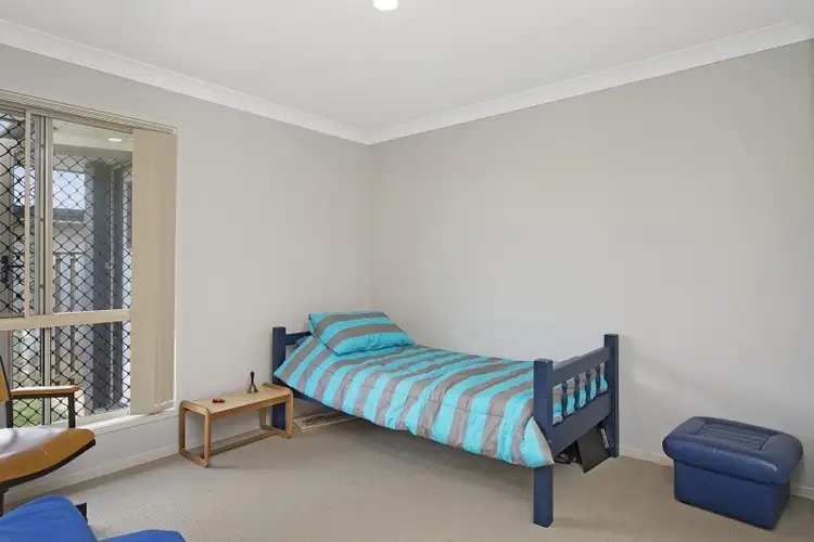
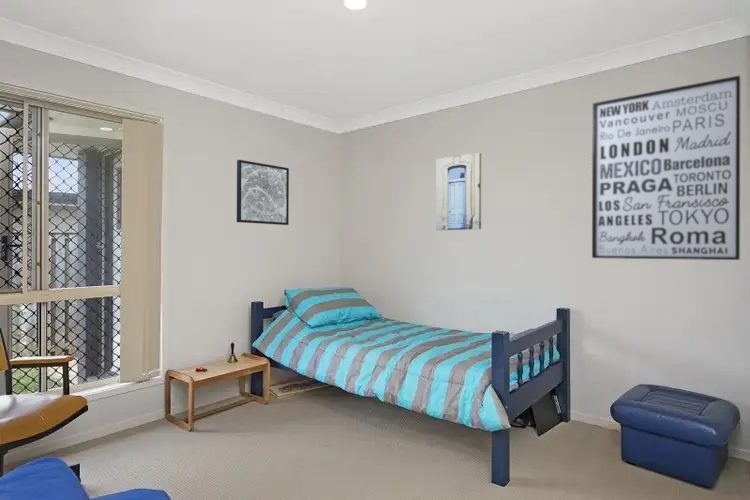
+ wall art (660, 175)
+ wall art (263, 193)
+ wall art (458, 193)
